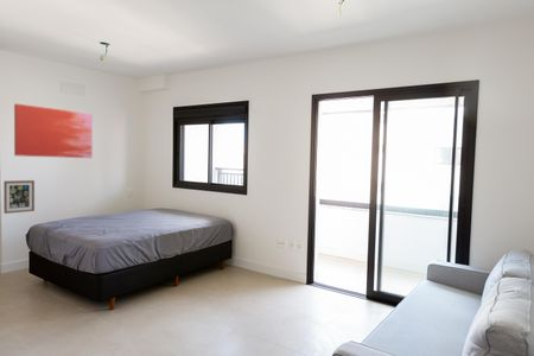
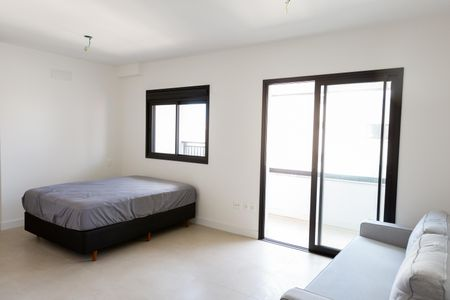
- wall art (56, 133)
- wall art (19, 196)
